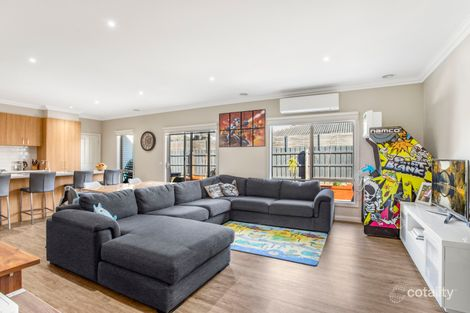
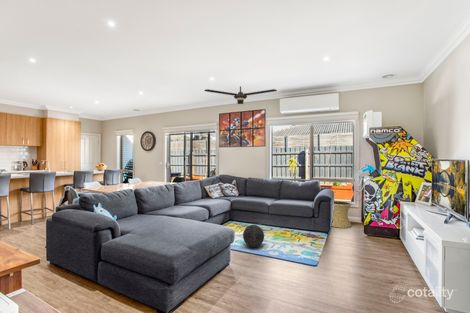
+ ceiling fan (240, 95)
+ side table (339, 213)
+ ball (253, 235)
